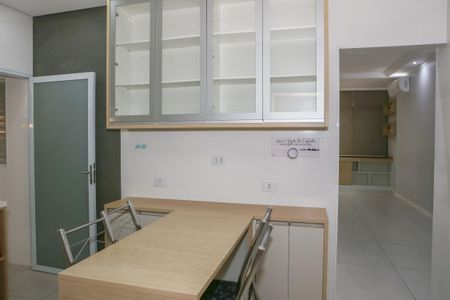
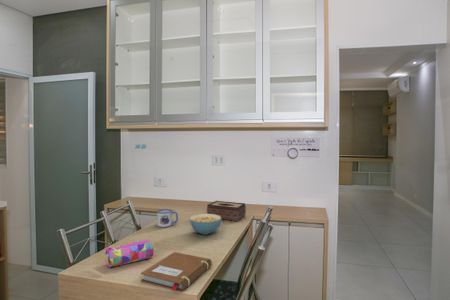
+ pencil case (129, 252)
+ notebook (177, 270)
+ mug (167, 218)
+ tissue box (226, 210)
+ cereal bowl (205, 225)
